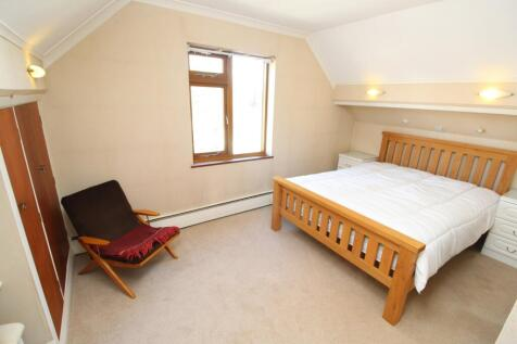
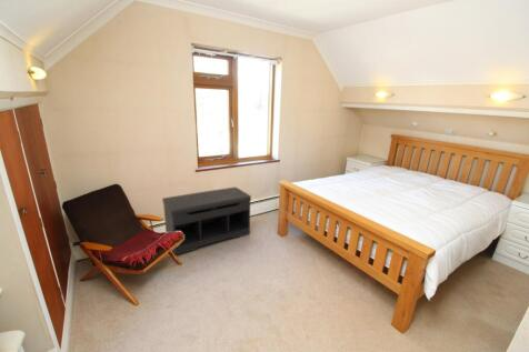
+ bench (208, 217)
